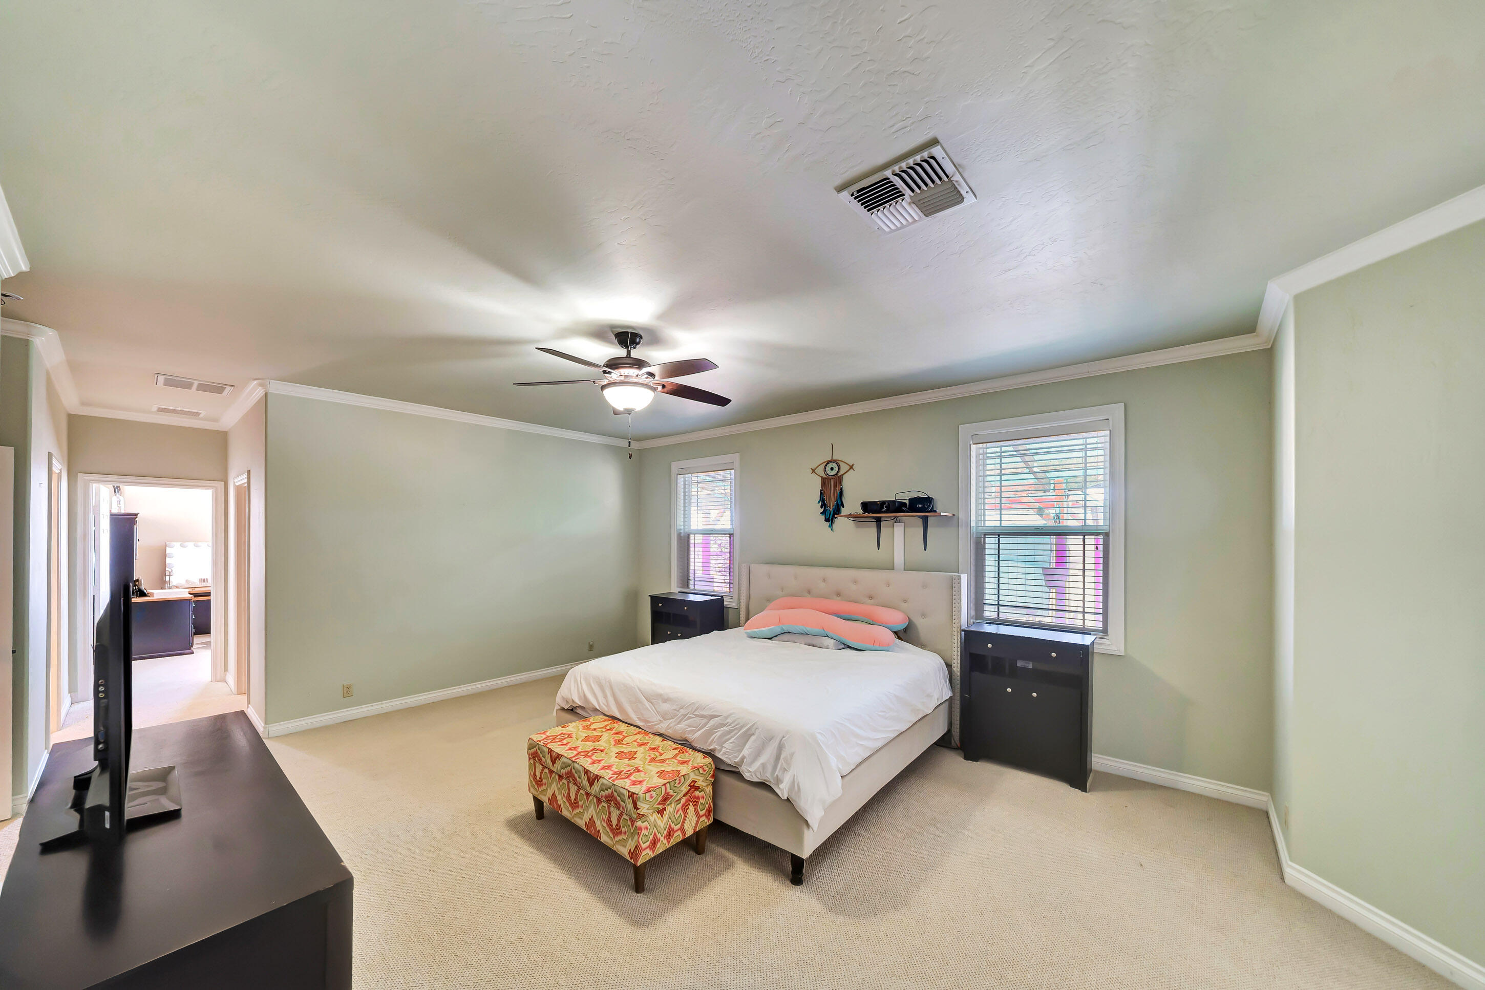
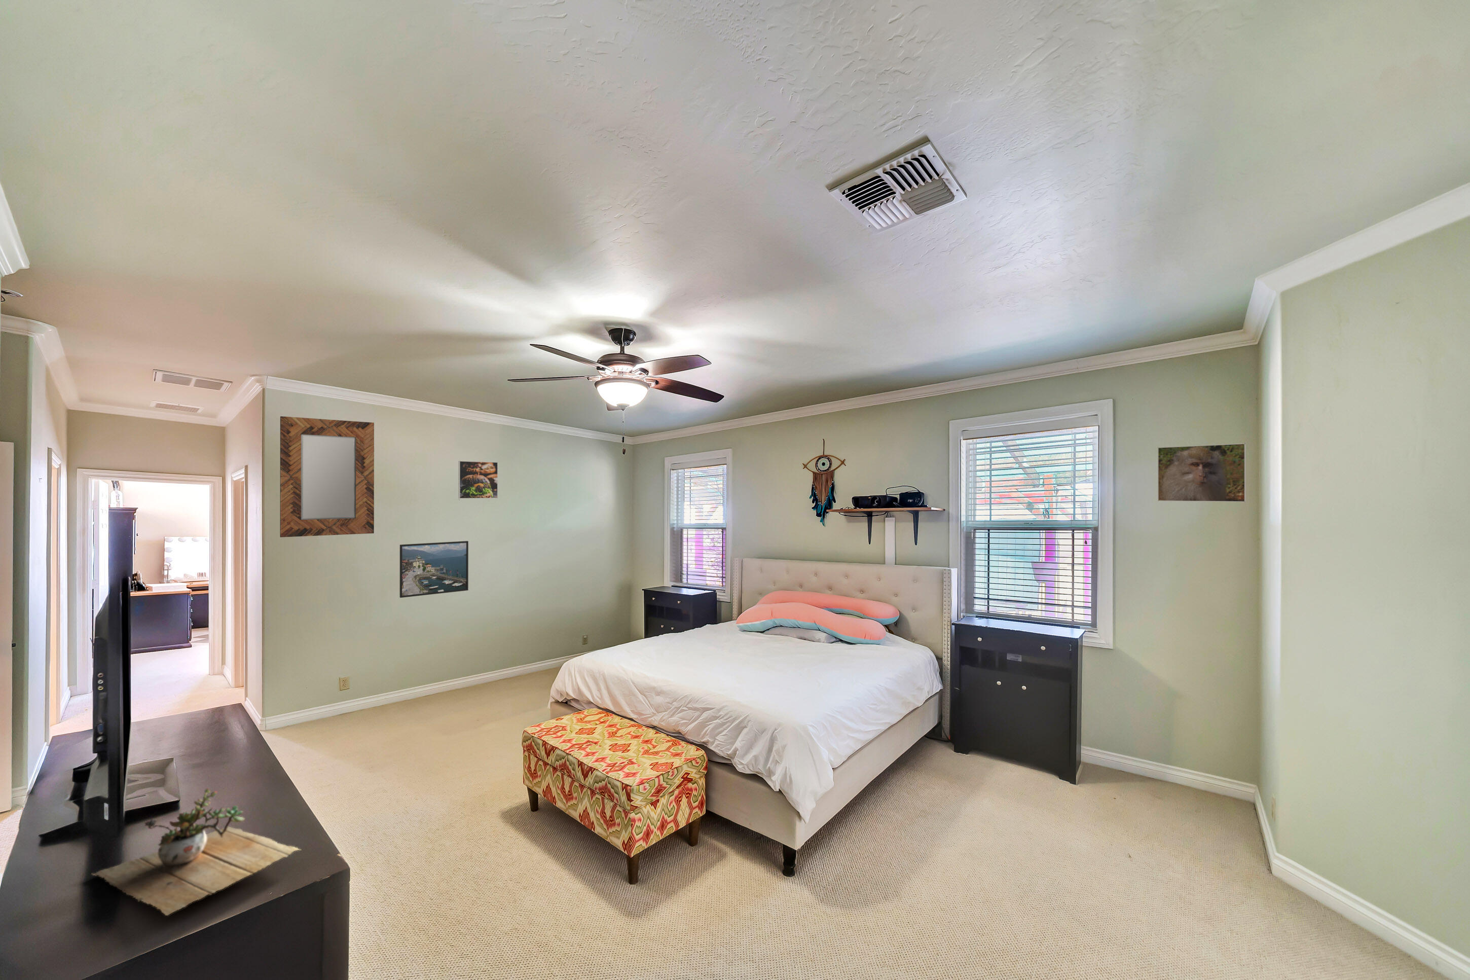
+ succulent plant (200, 831)
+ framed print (478, 479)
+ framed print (1200, 474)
+ home mirror (329, 477)
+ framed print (435, 568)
